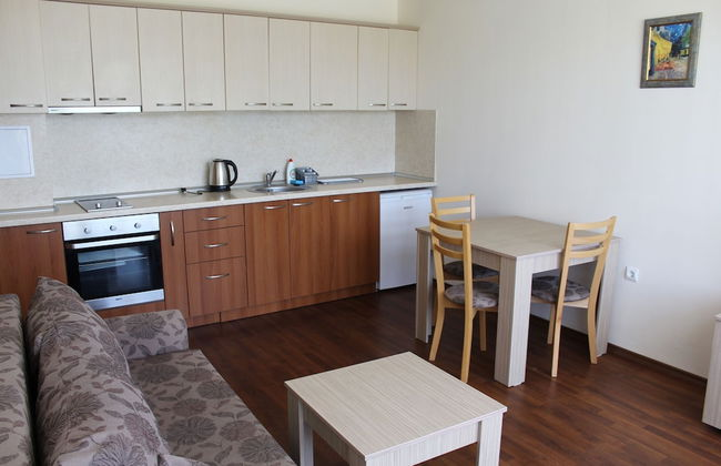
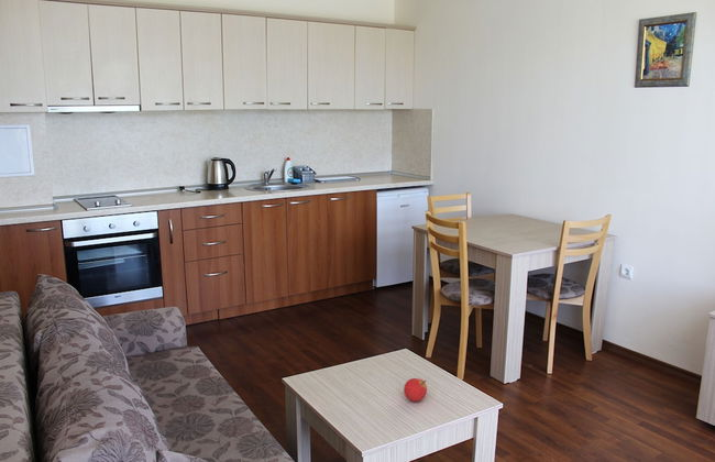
+ fruit (415, 389)
